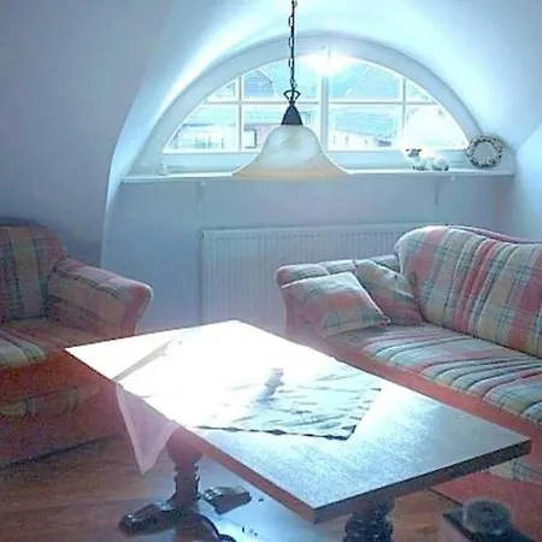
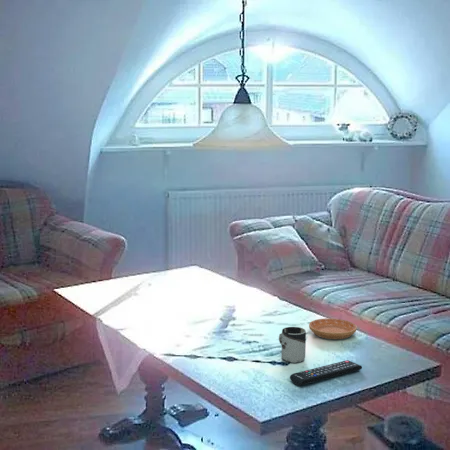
+ remote control (326, 372)
+ cup (290, 343)
+ saucer (332, 329)
